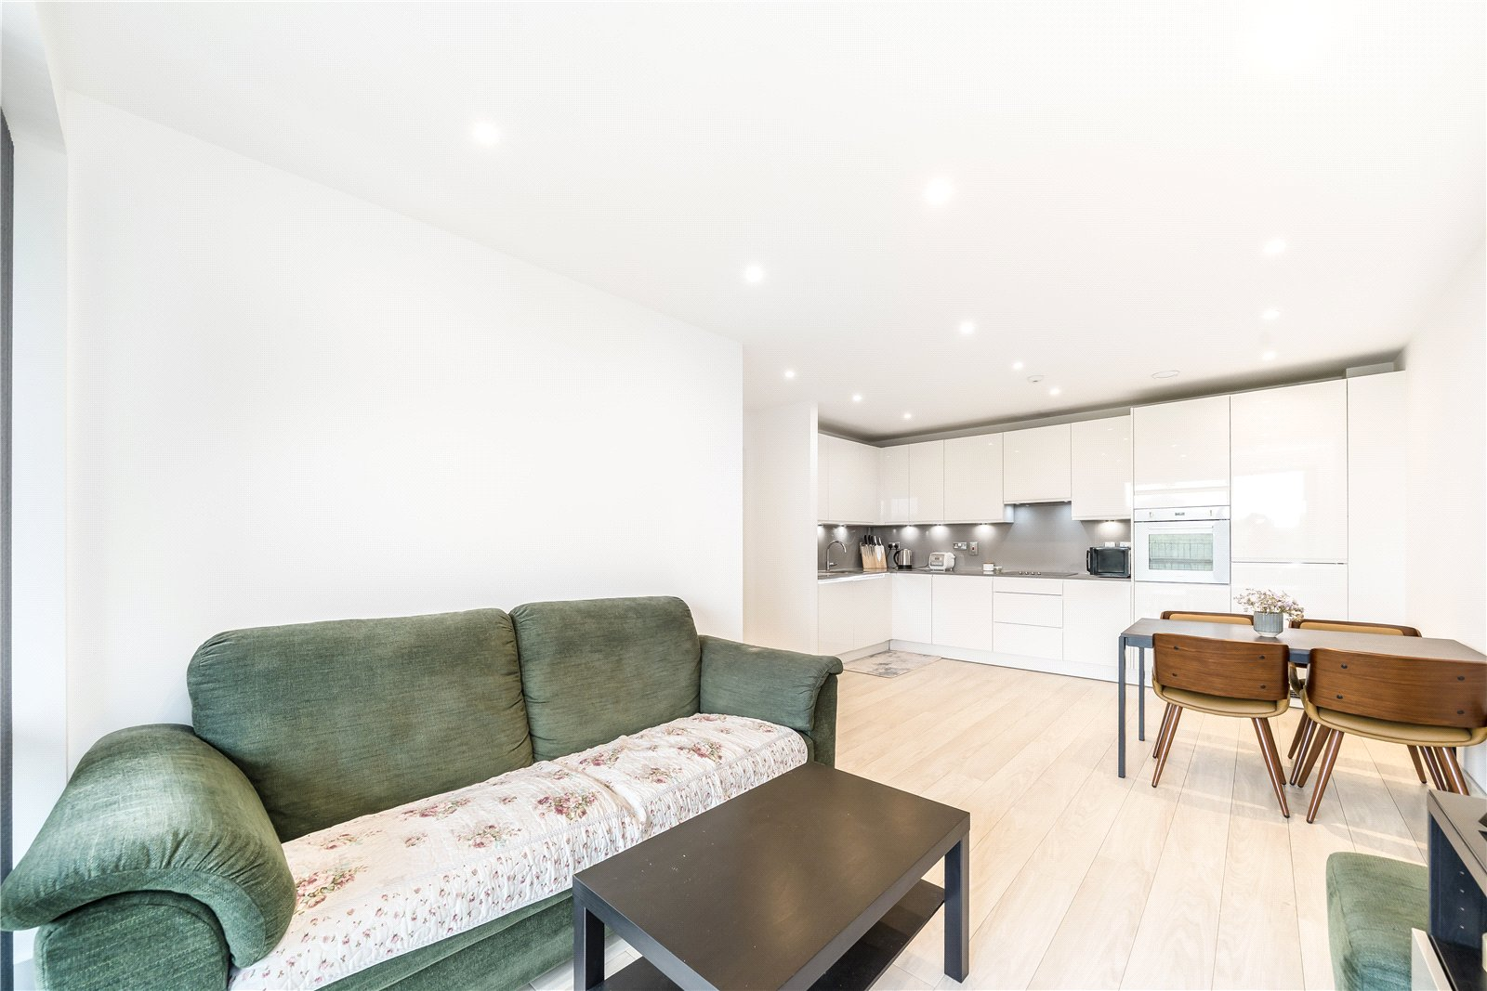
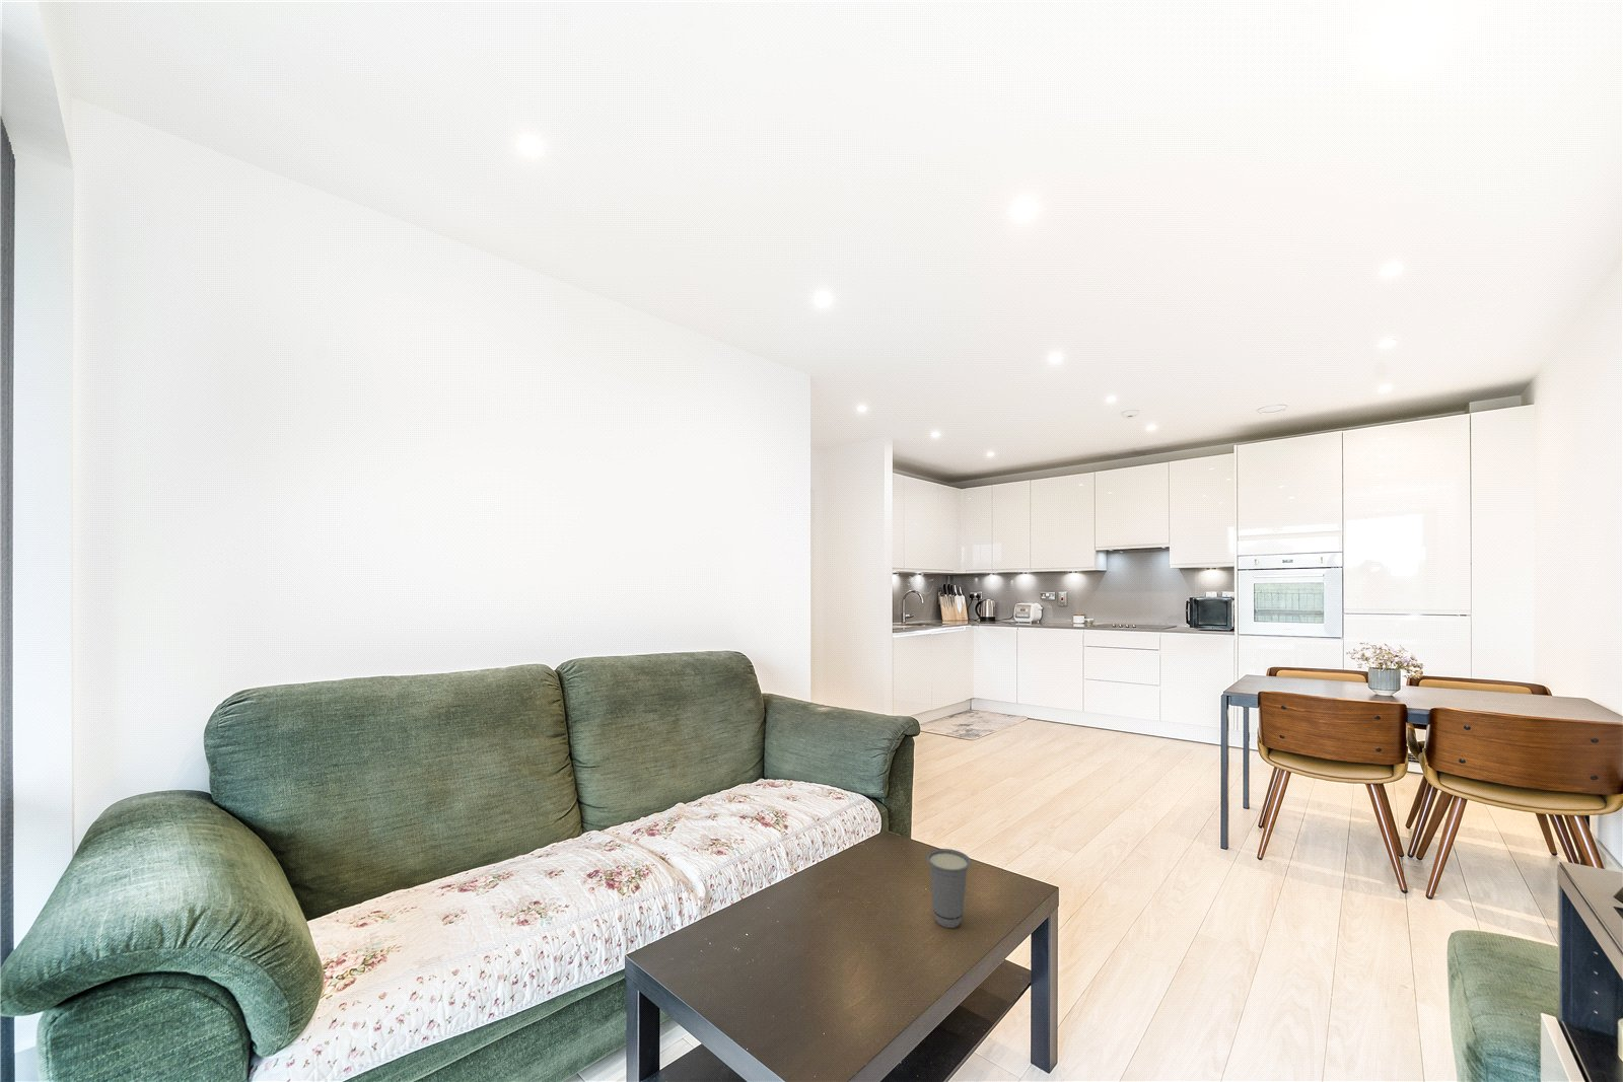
+ cup (948, 889)
